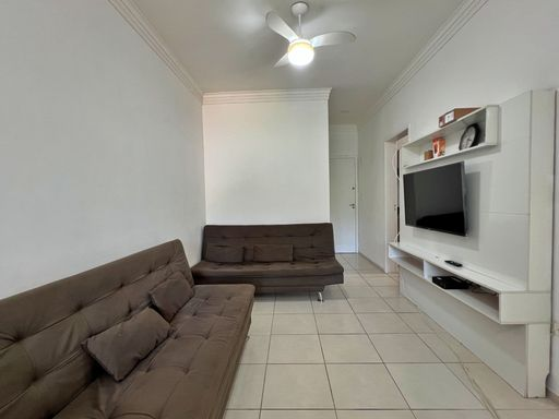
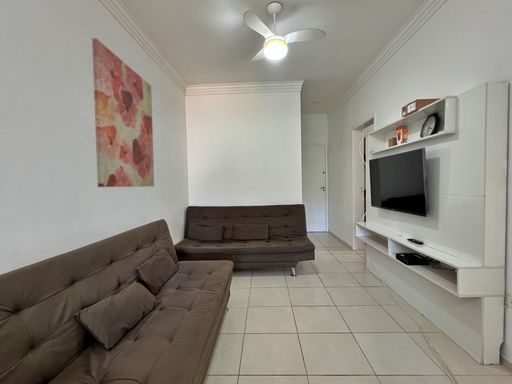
+ wall art (129, 127)
